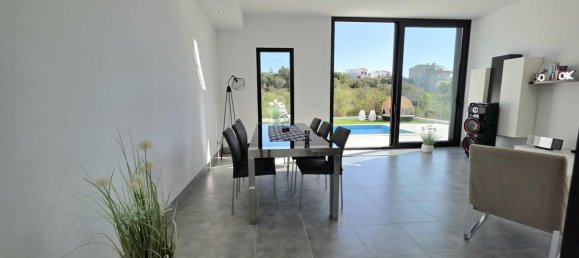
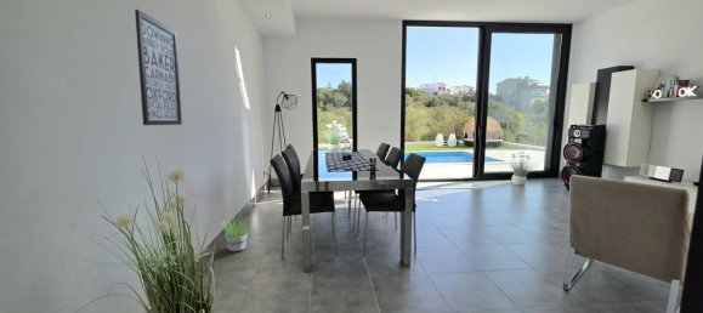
+ wall art (160, 74)
+ potted plant (237, 234)
